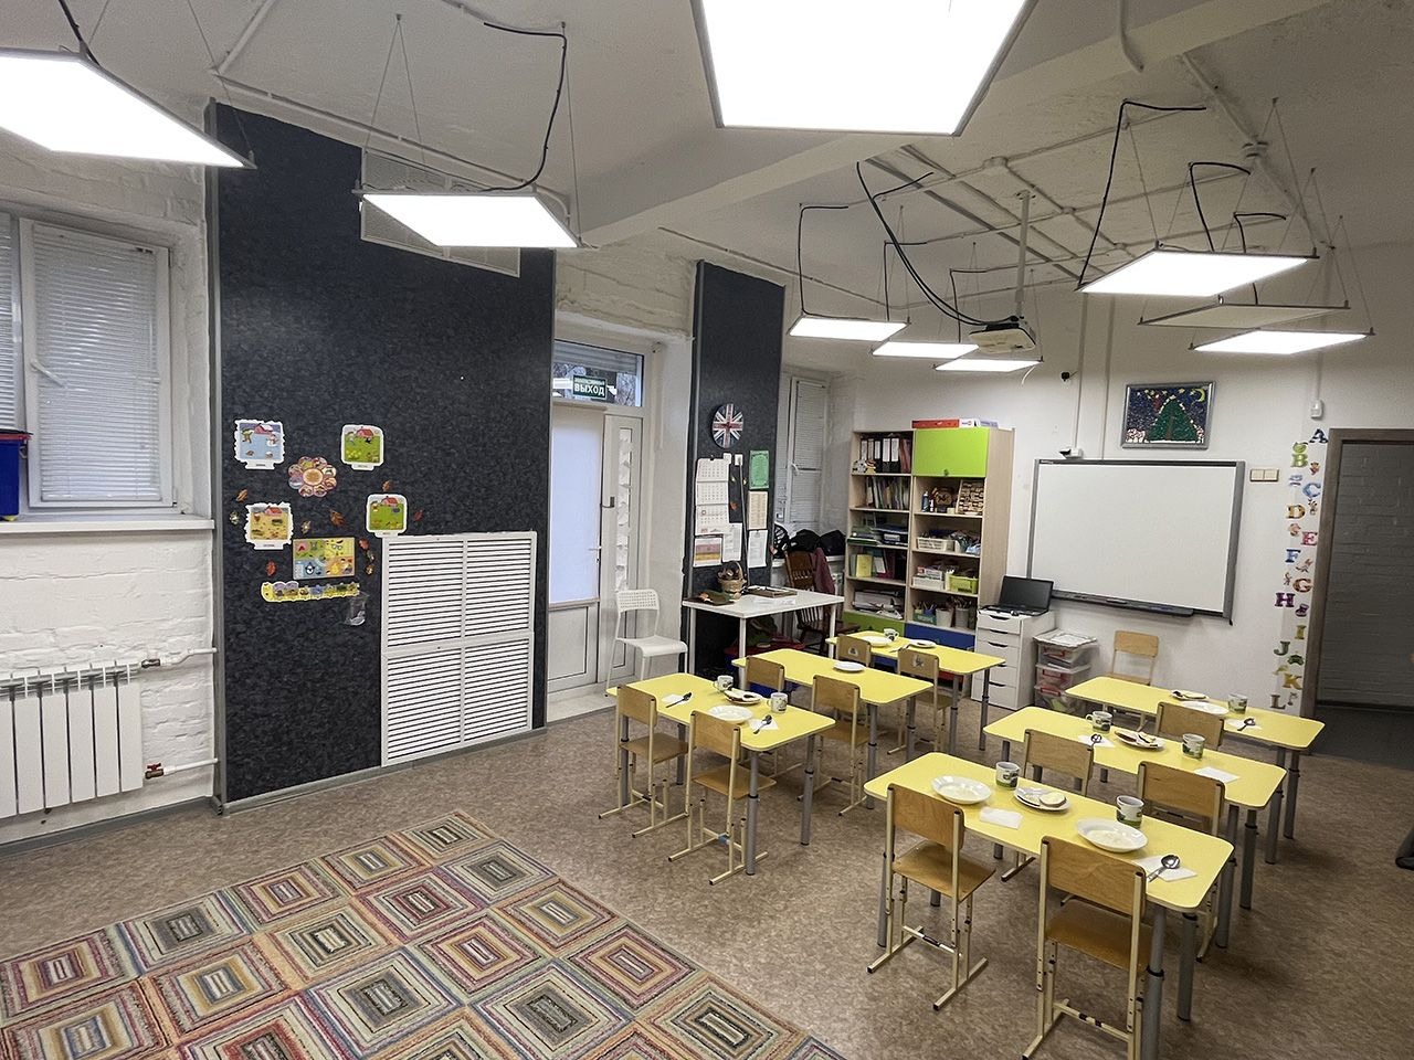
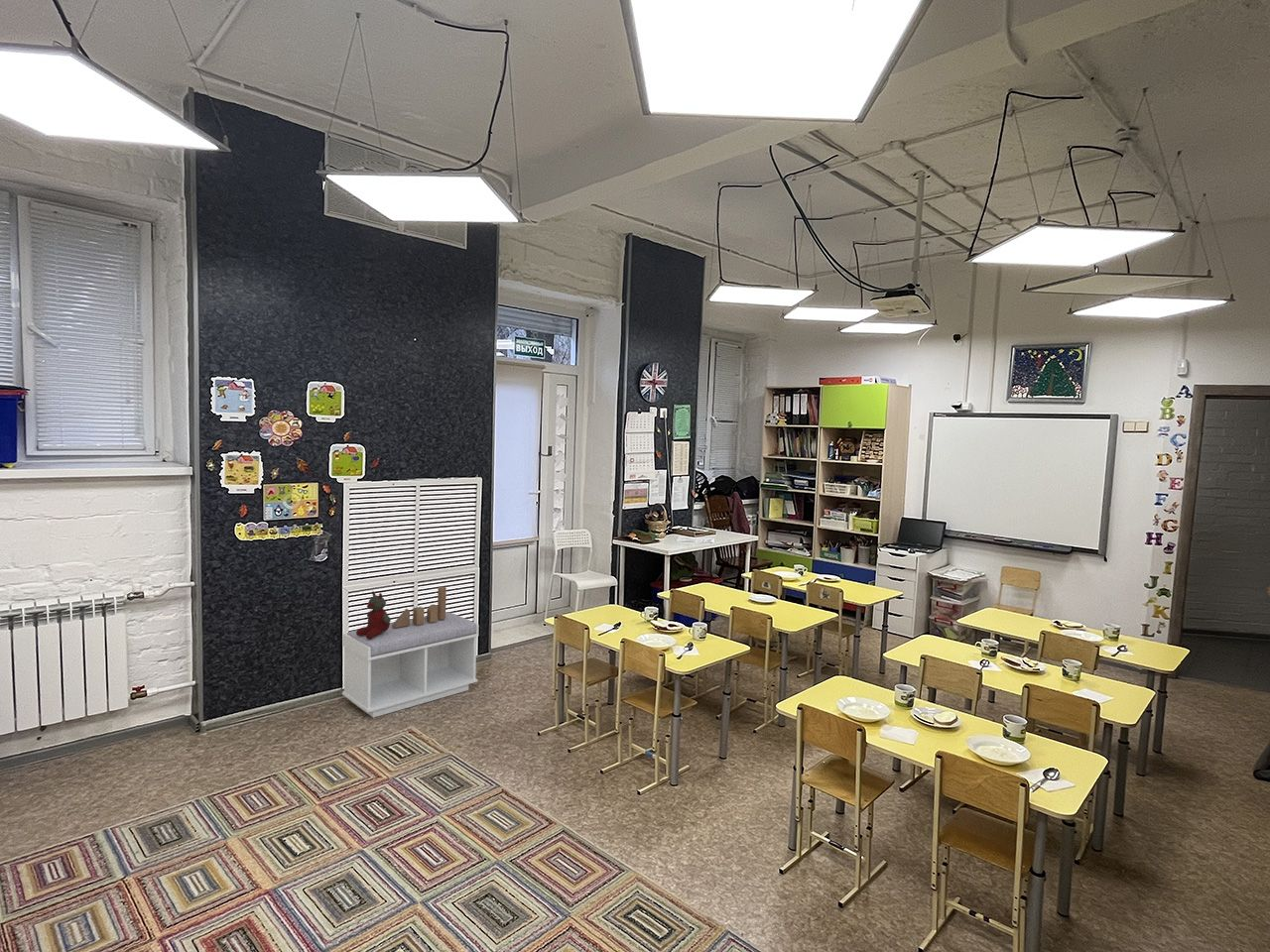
+ stuffed bear (374, 614)
+ bench (413, 660)
+ wooden block set (420, 607)
